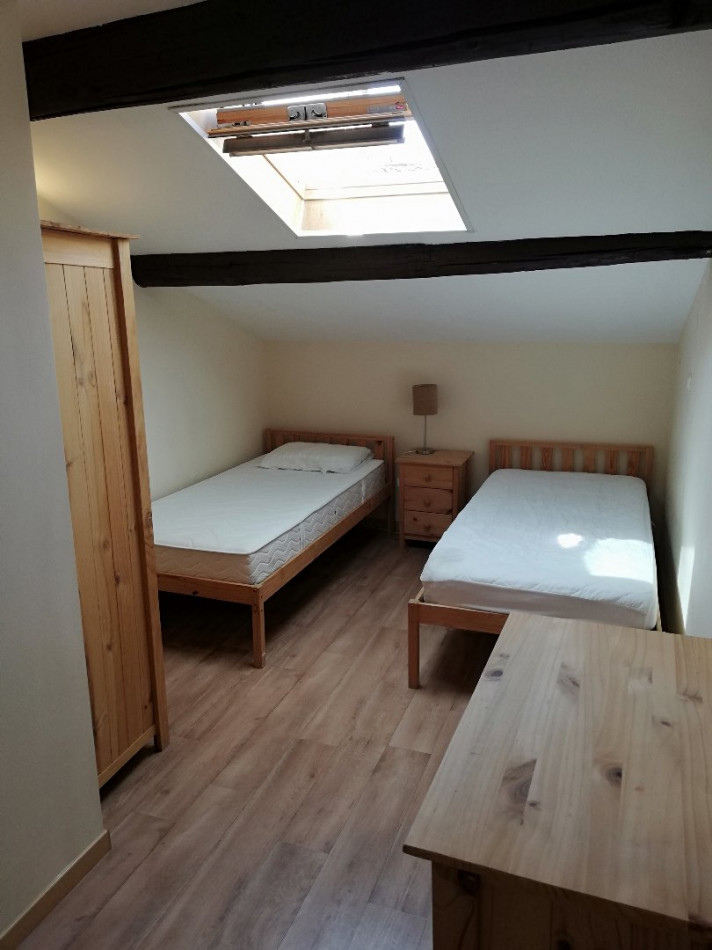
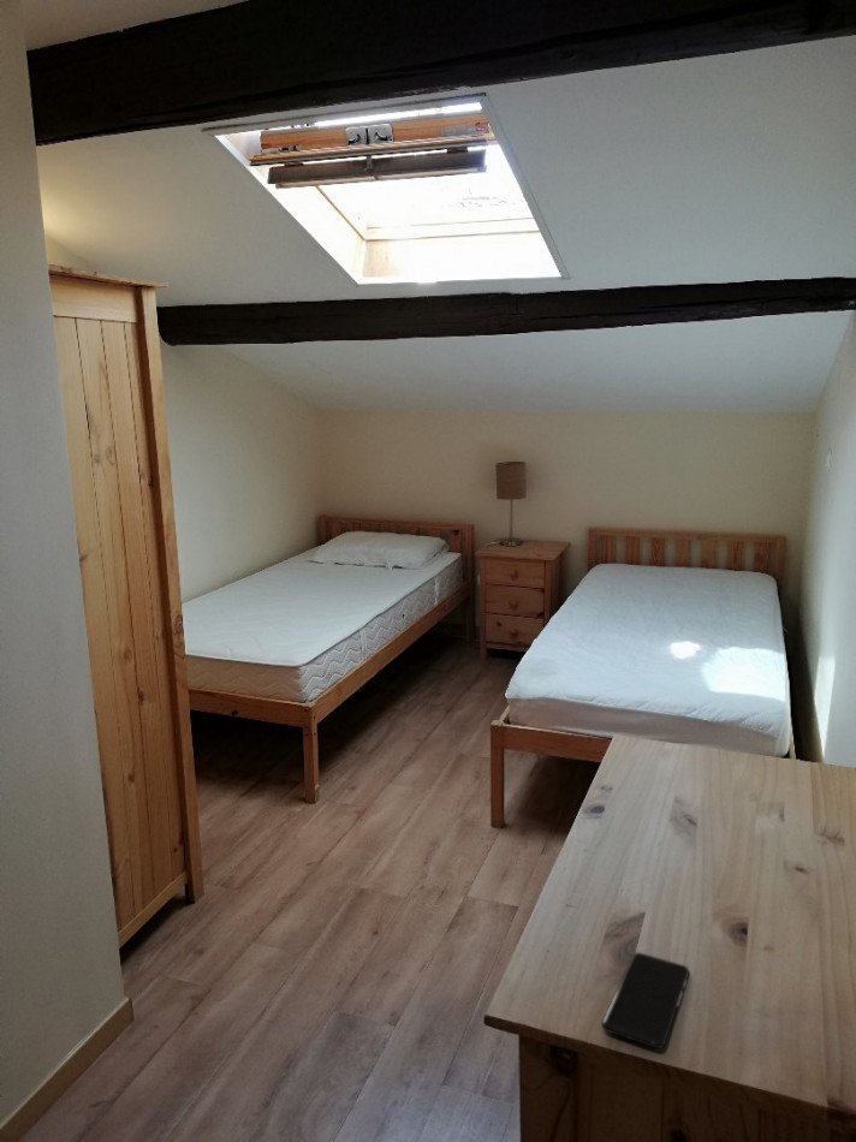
+ smartphone (647, 997)
